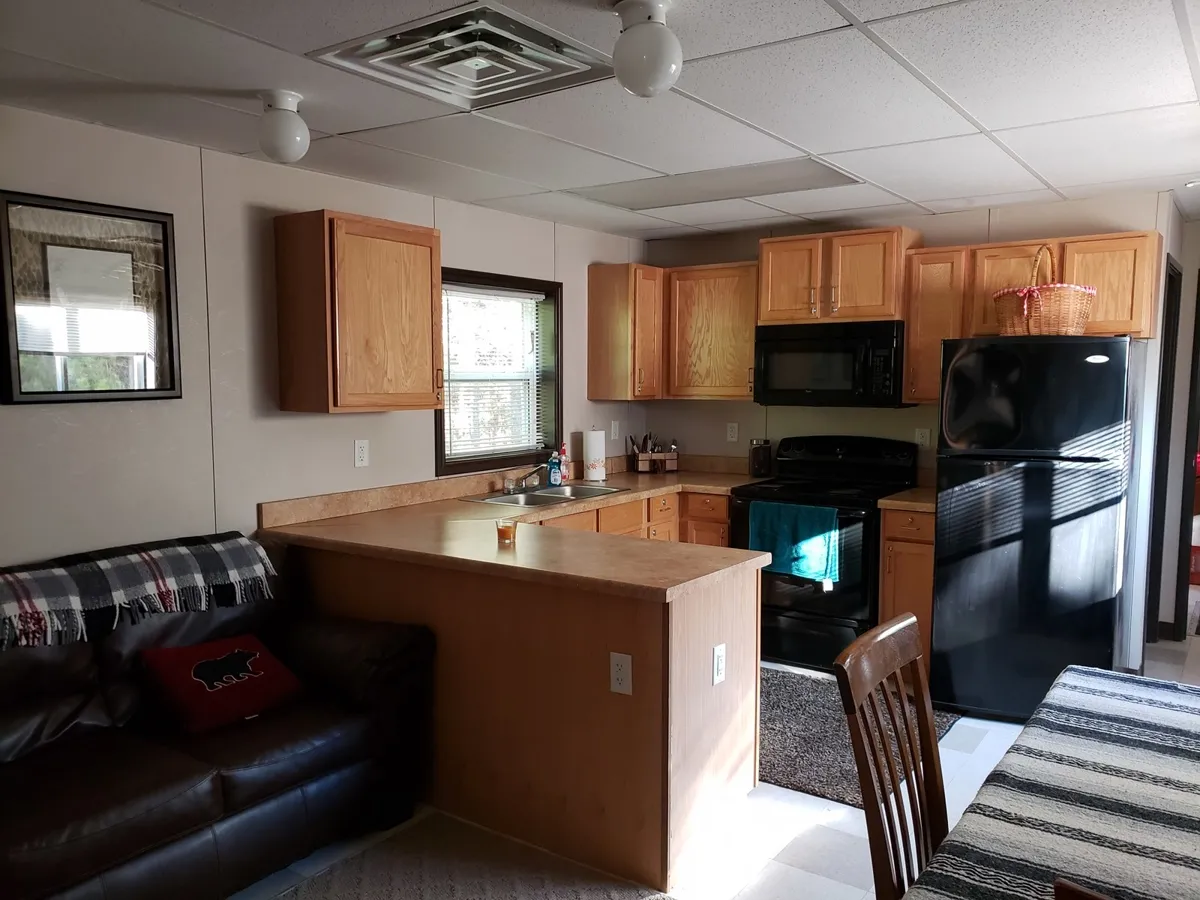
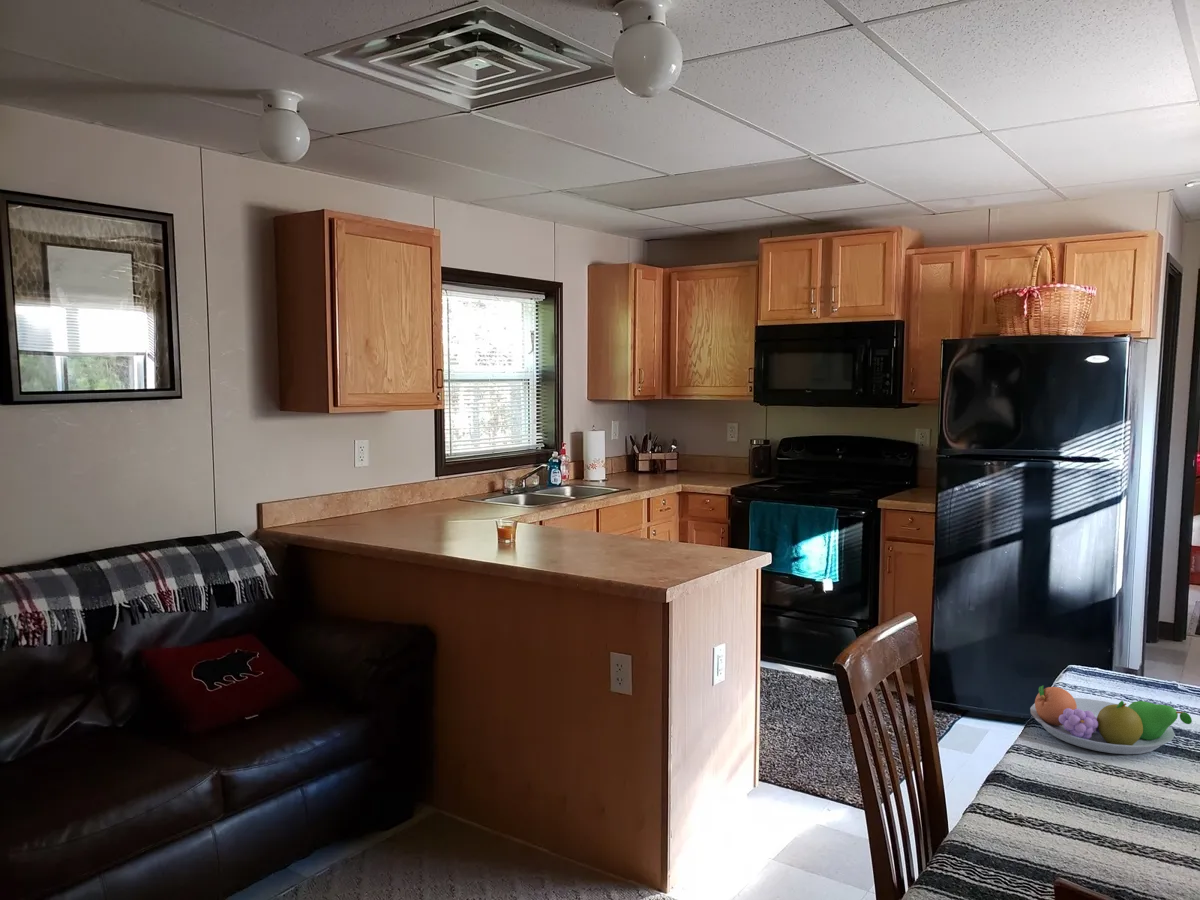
+ fruit bowl (1105, 710)
